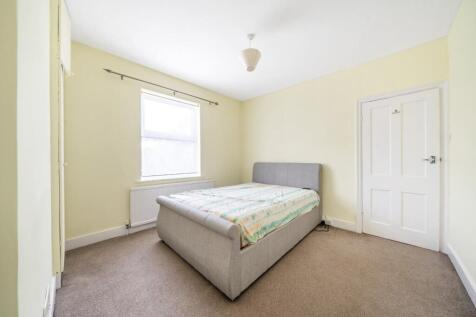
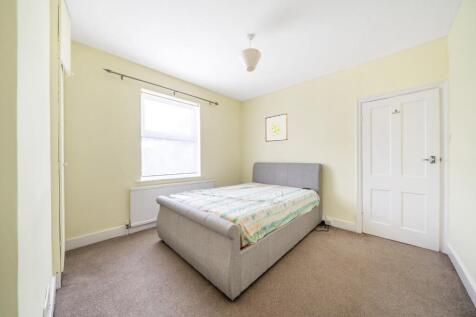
+ wall art (276, 128)
